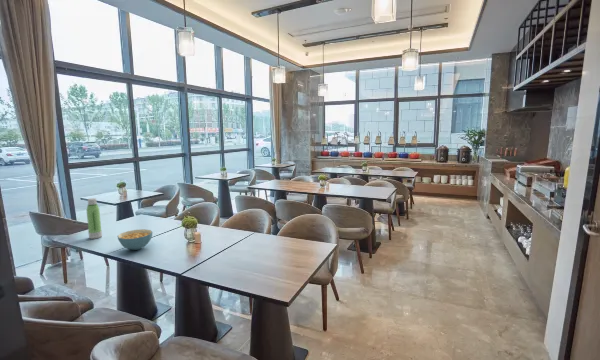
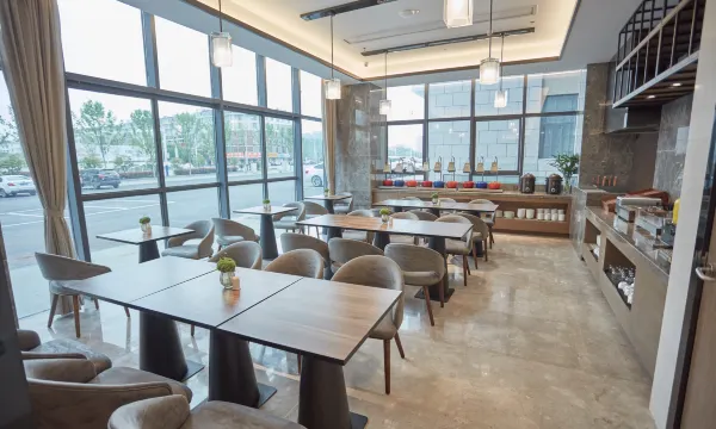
- cereal bowl (135, 241)
- water bottle (93, 218)
